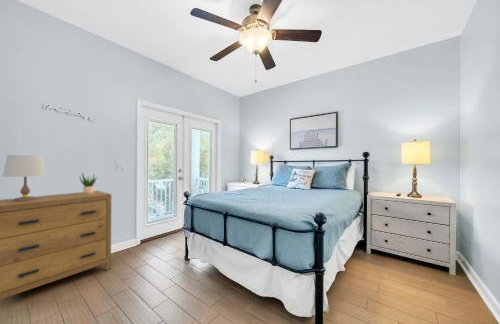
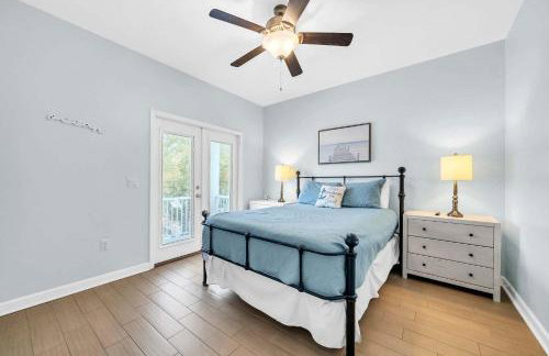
- table lamp (25, 177)
- dresser (56, 238)
- potted plant (87, 182)
